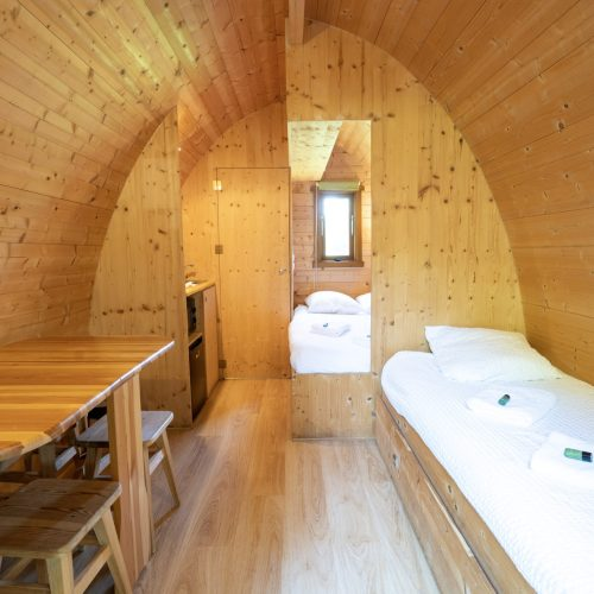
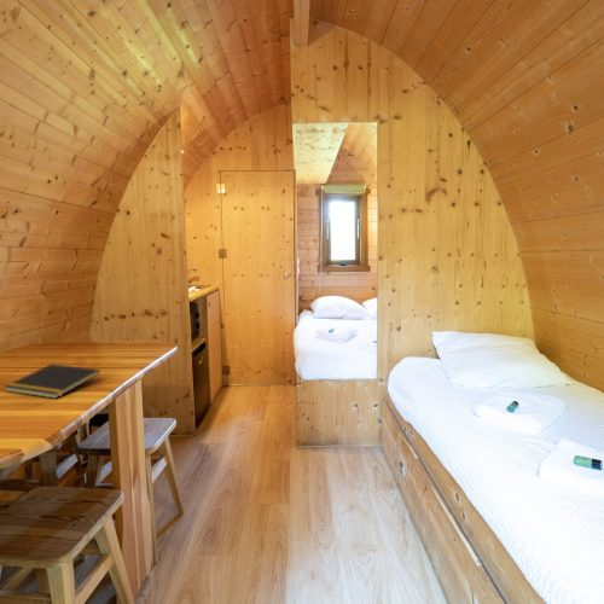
+ notepad (52, 379)
